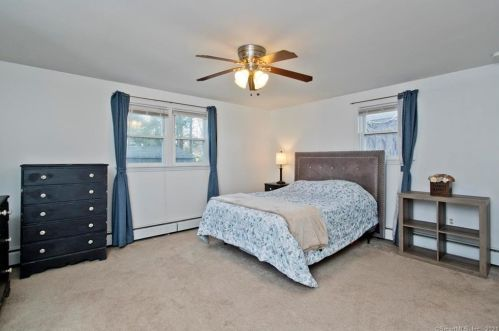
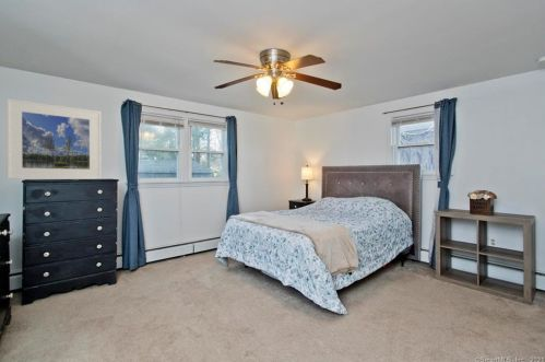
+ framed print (58, 142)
